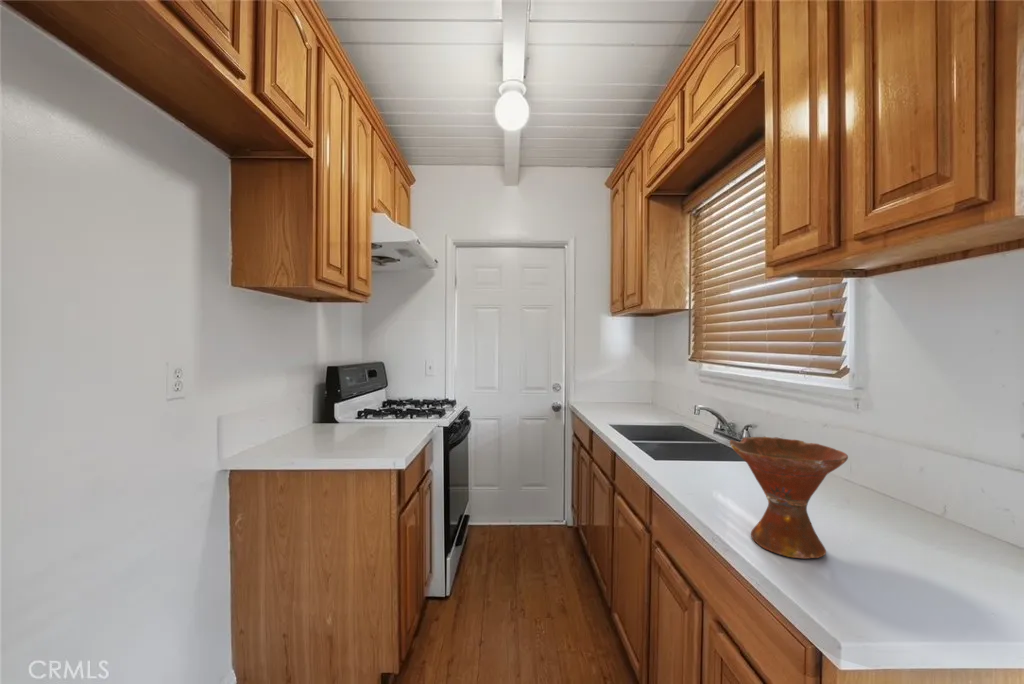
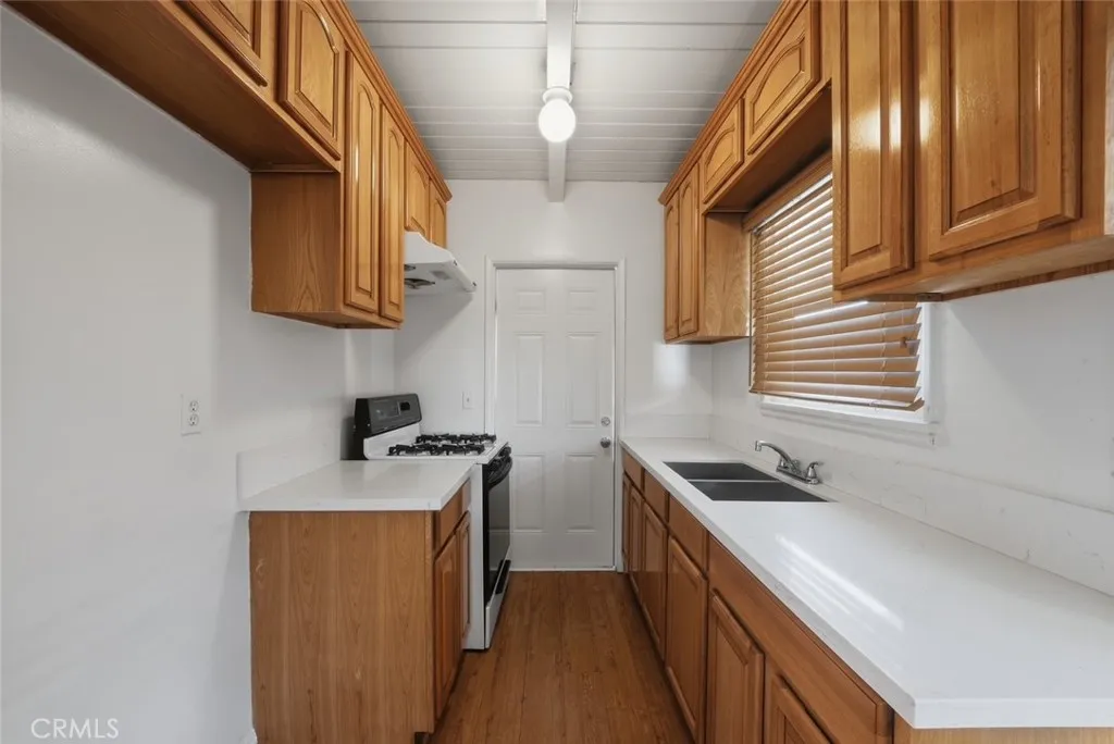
- bowl (785, 495)
